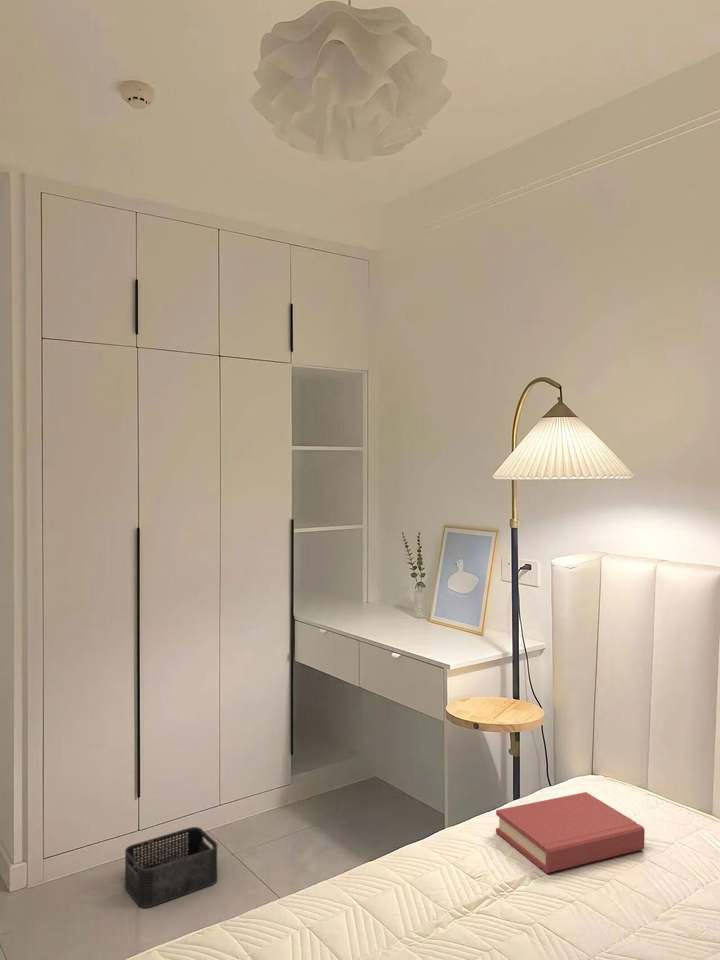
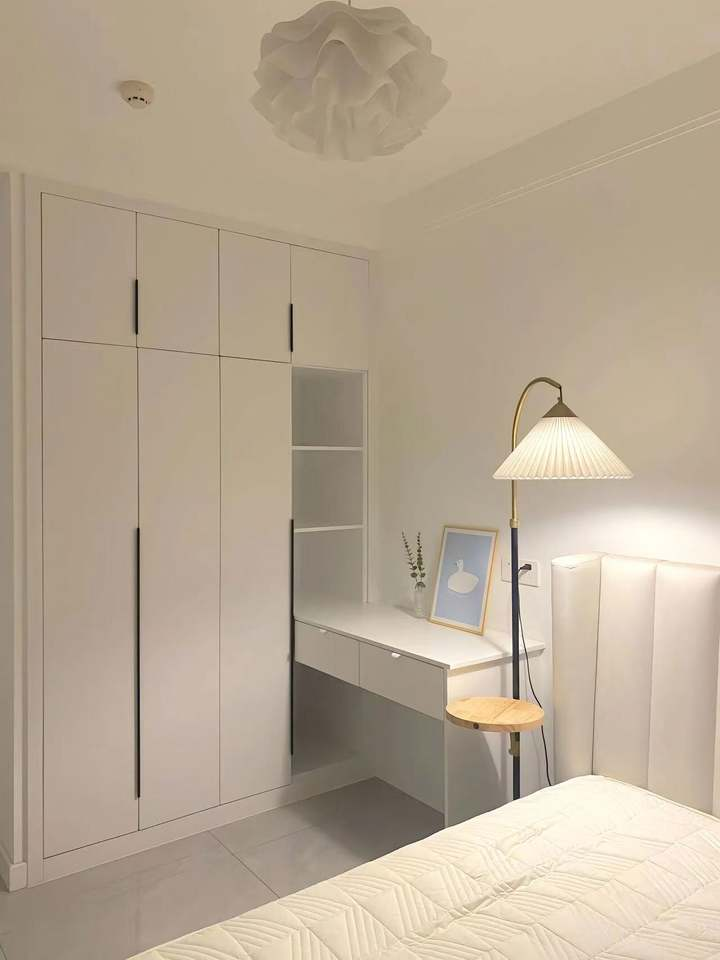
- storage bin (171, 865)
- hardback book (568, 829)
